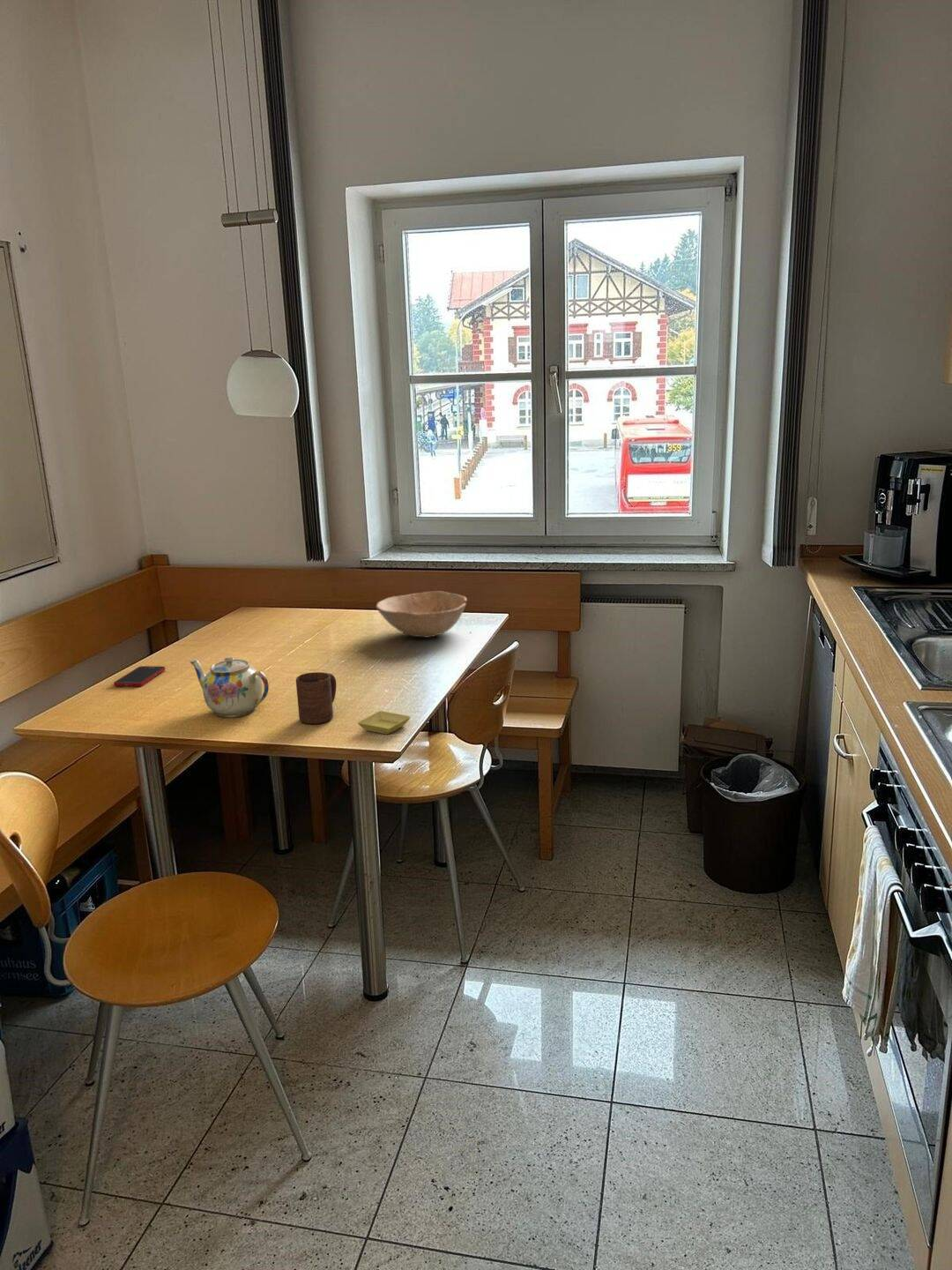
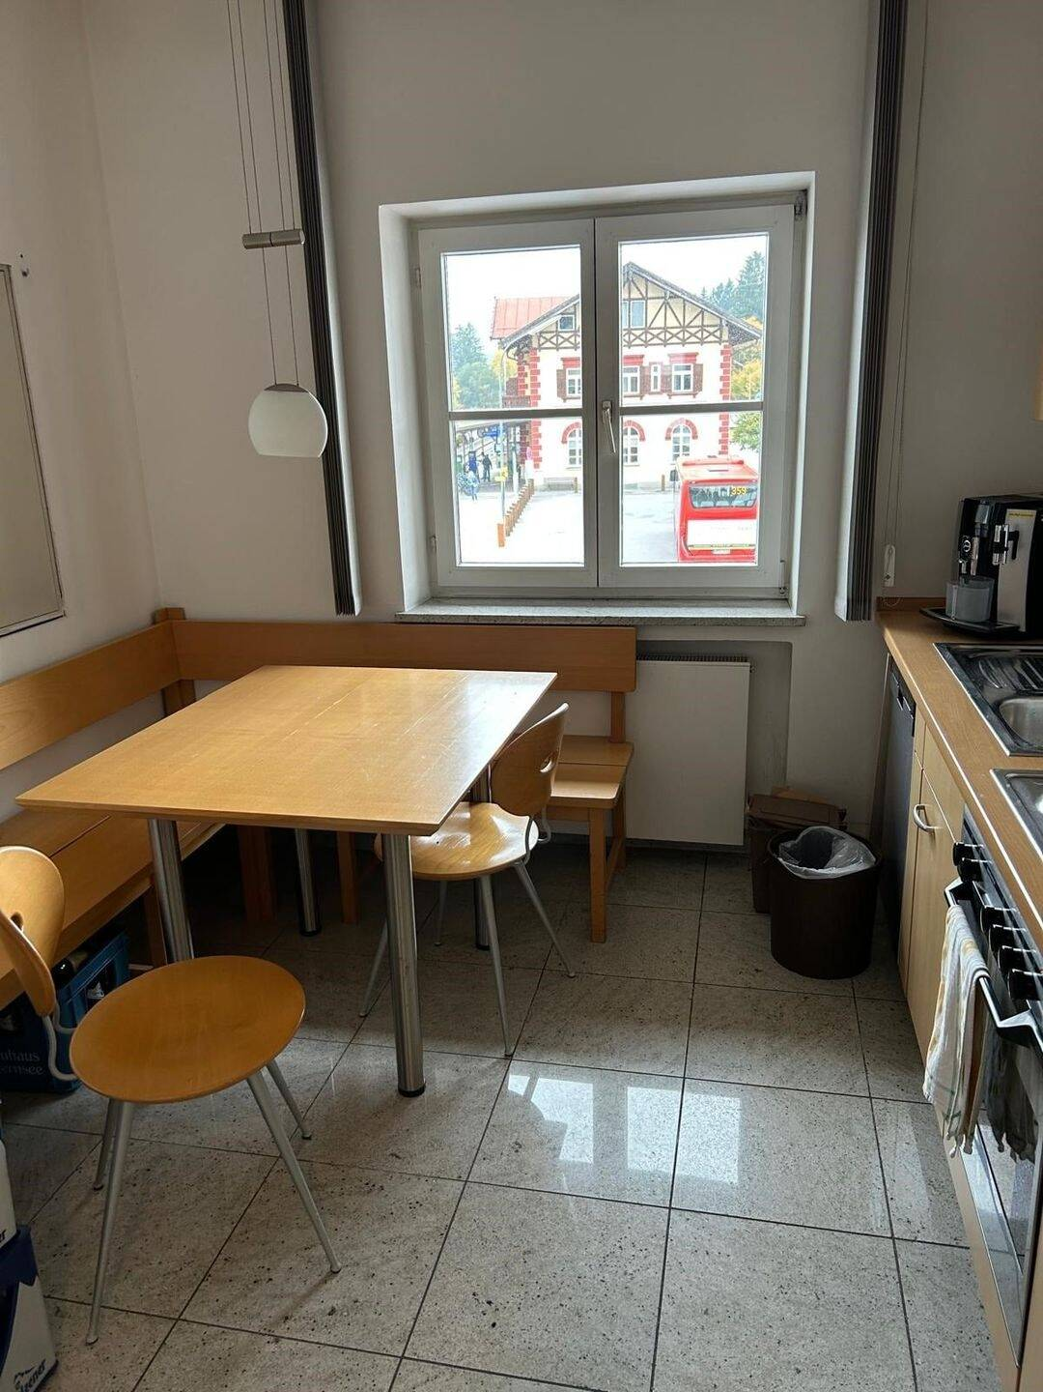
- cell phone (140, 676)
- teapot (229, 684)
- saucer (384, 723)
- bowl (422, 617)
- cup (316, 696)
